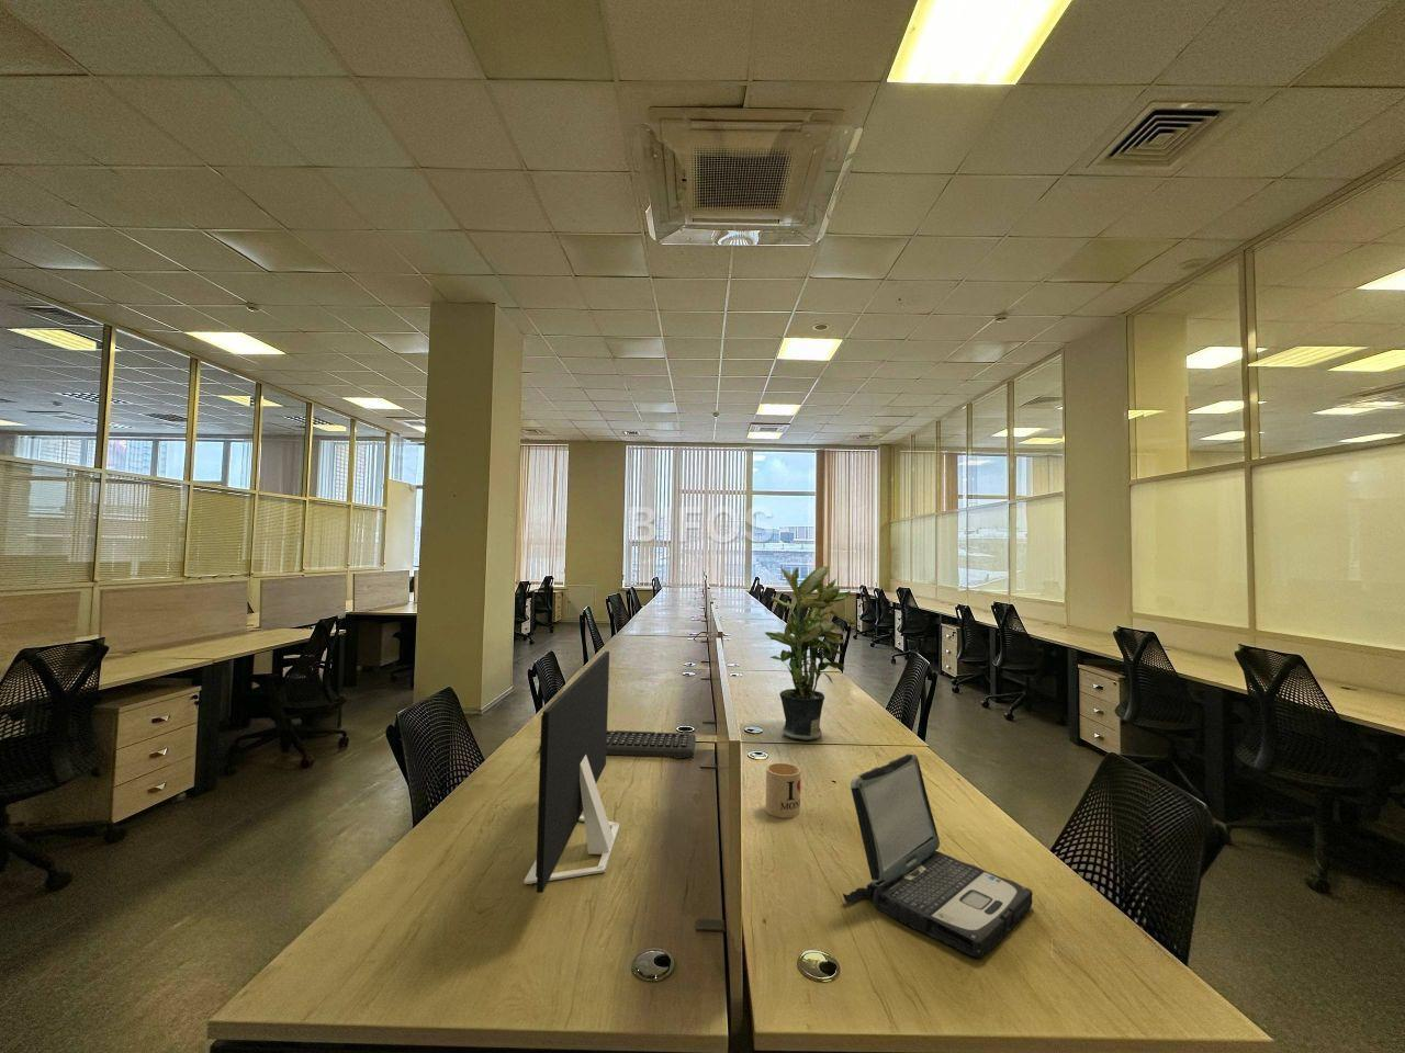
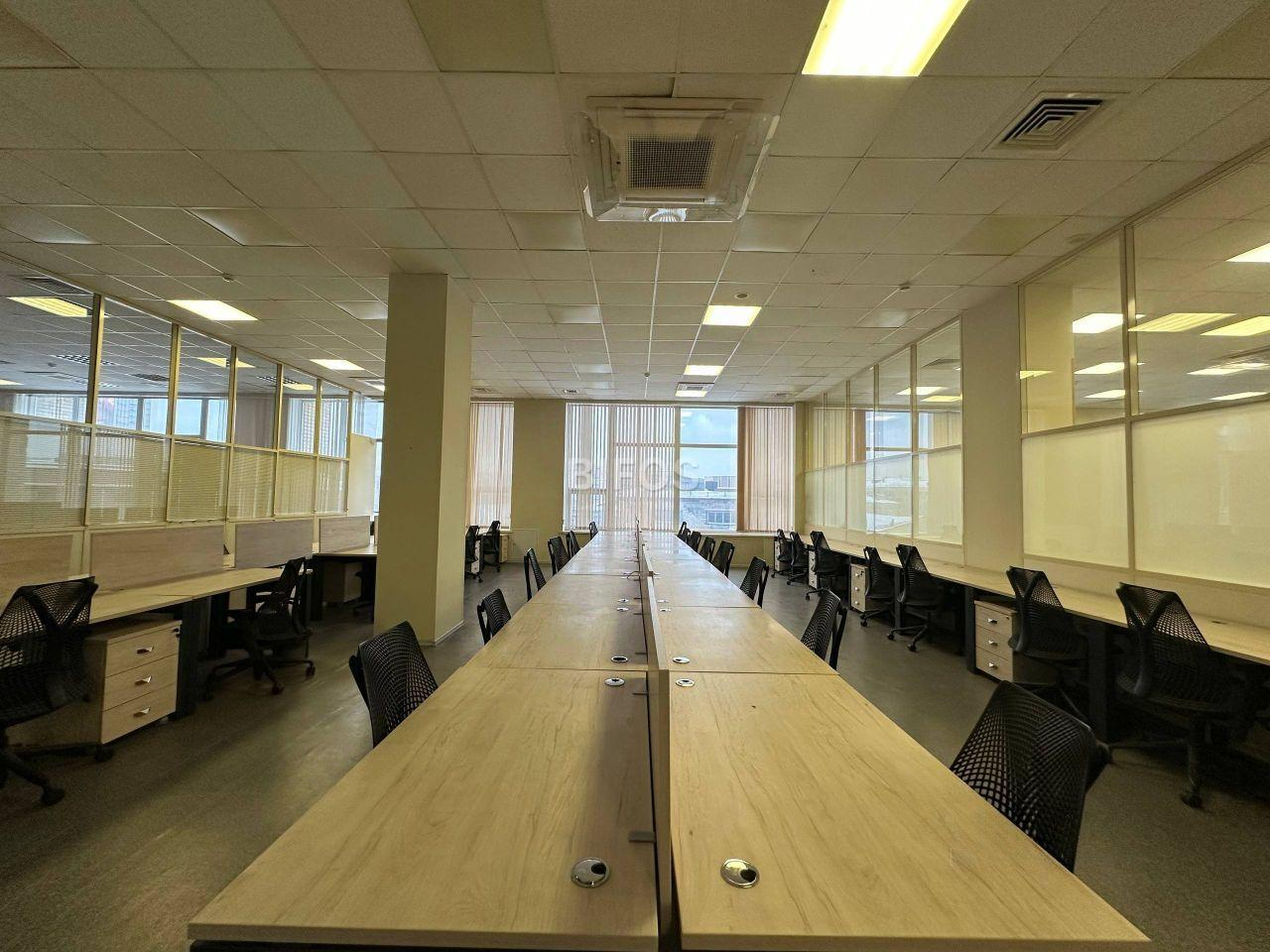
- monitor (582, 759)
- potted plant (810, 649)
- mug (784, 786)
- keyboard (621, 740)
- laptop (935, 840)
